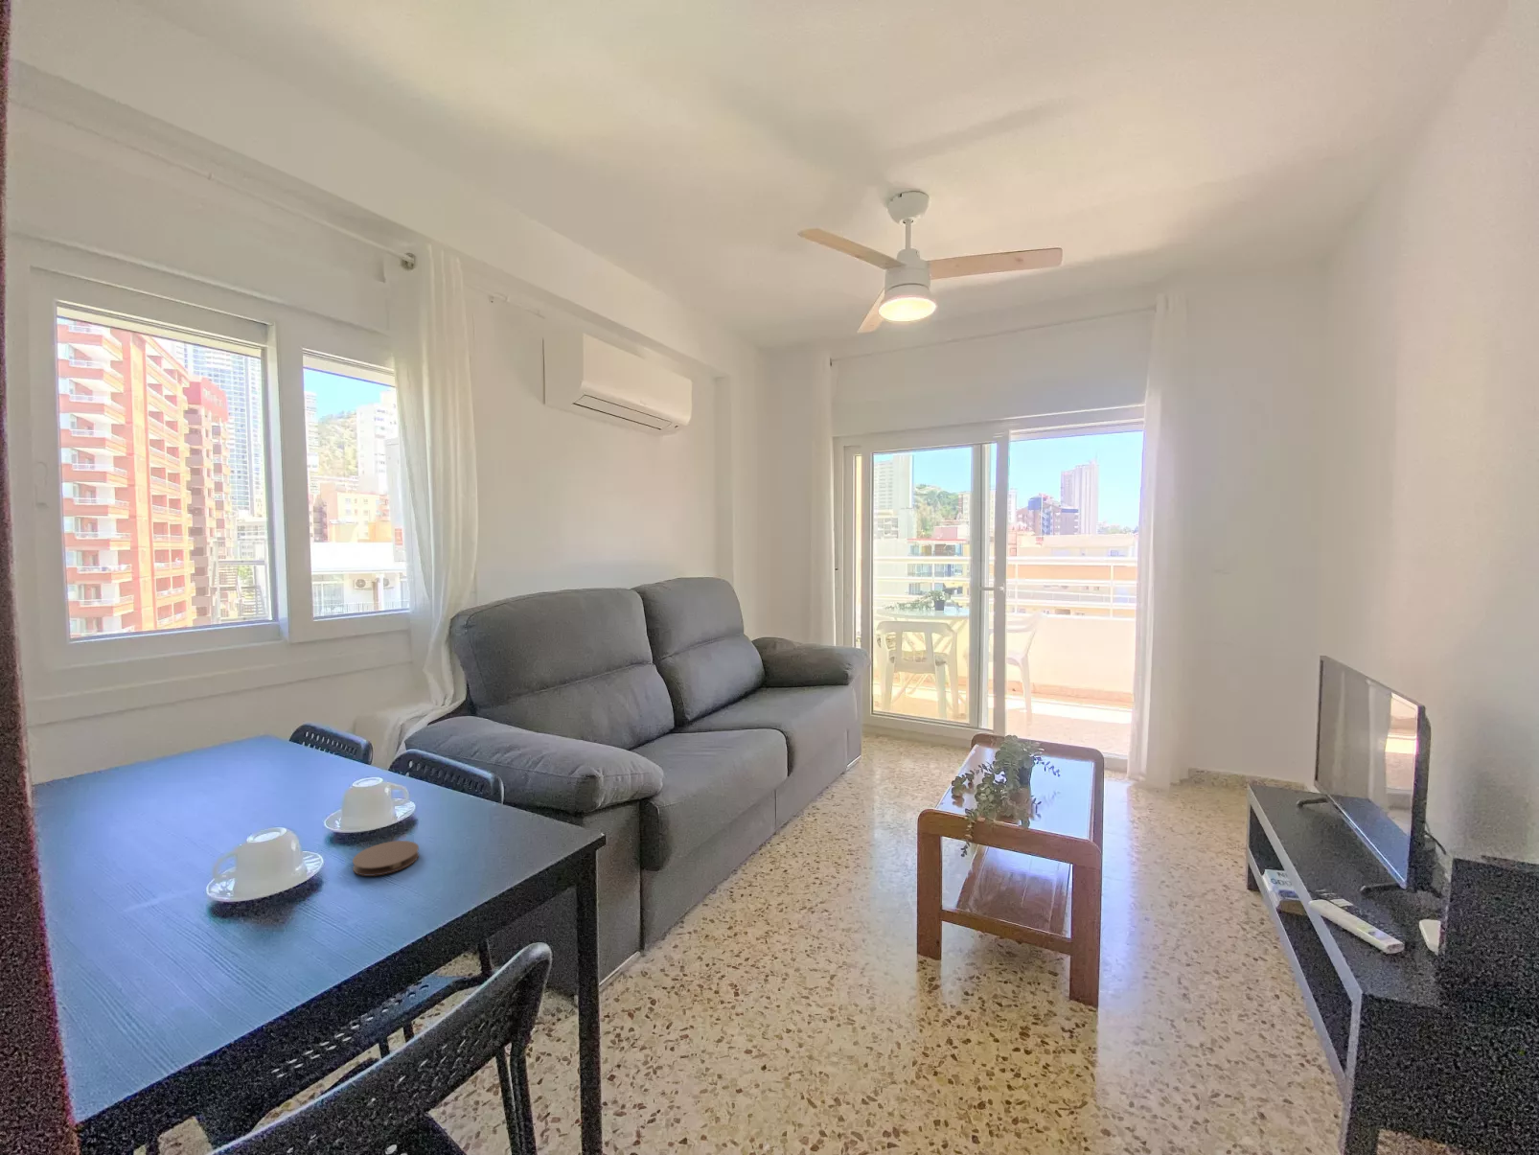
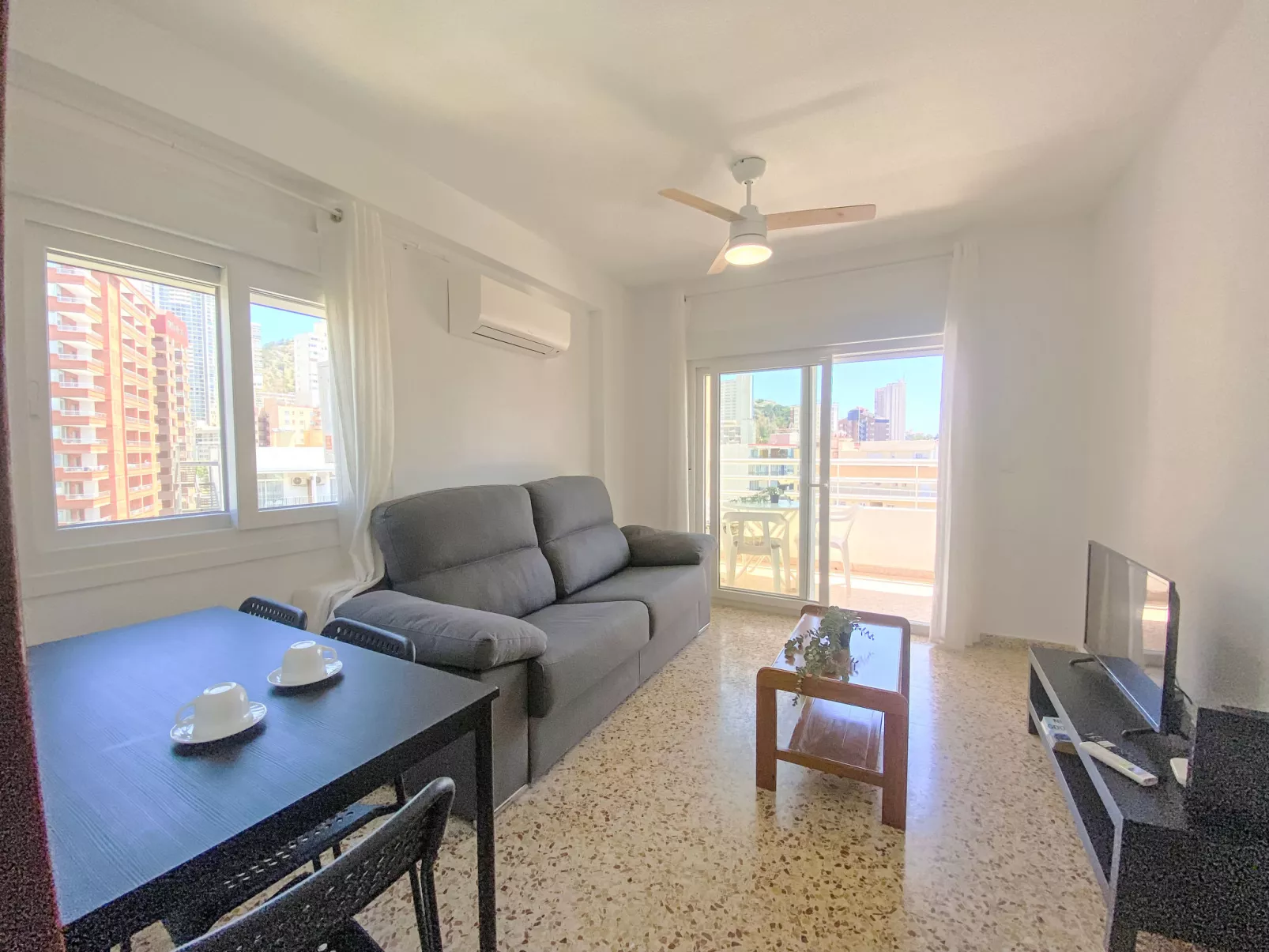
- coaster (386, 857)
